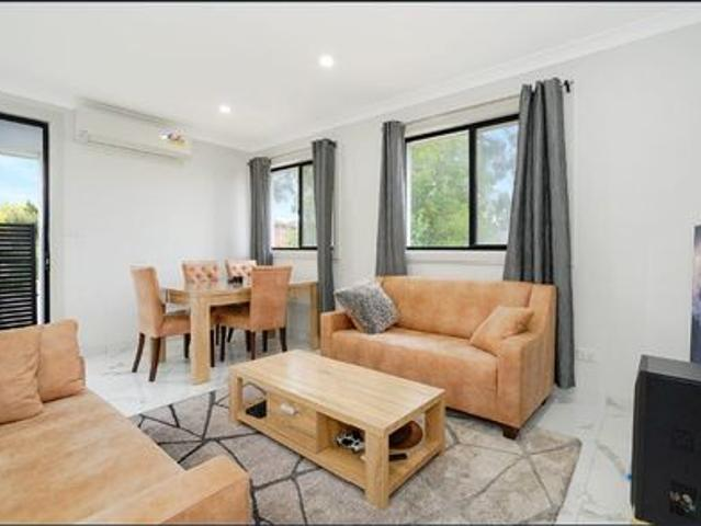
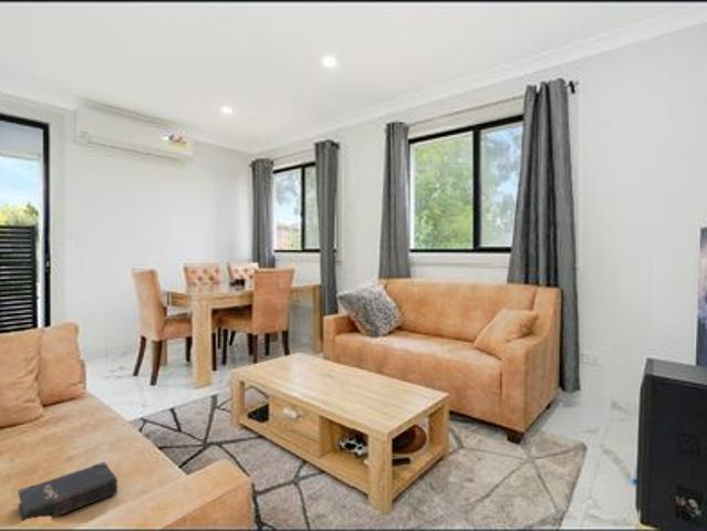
+ hardback book (69, 492)
